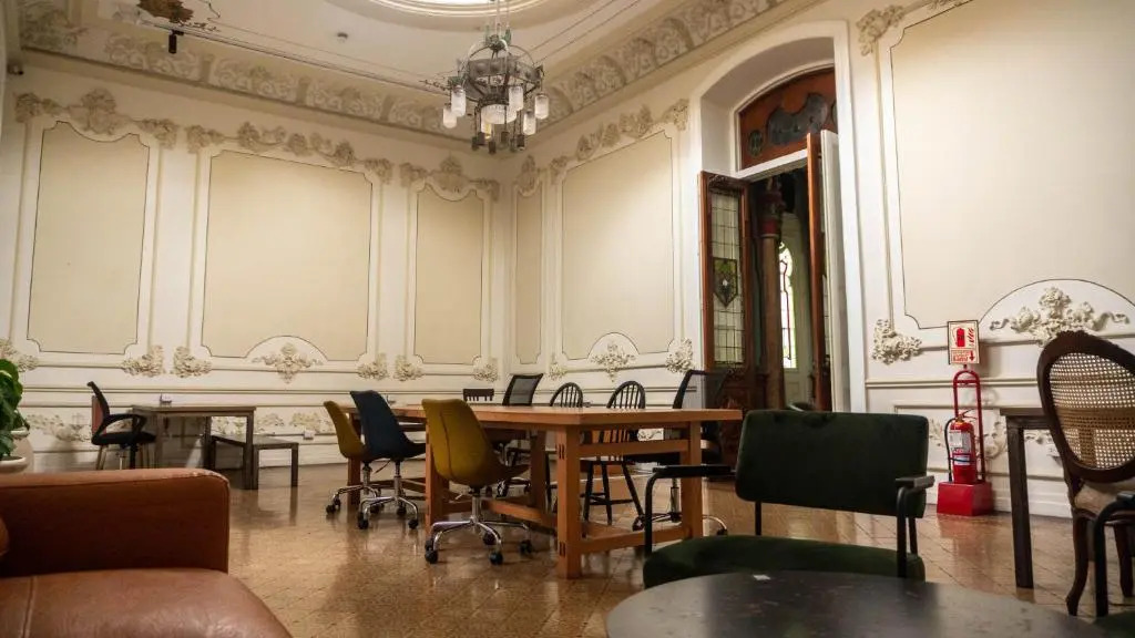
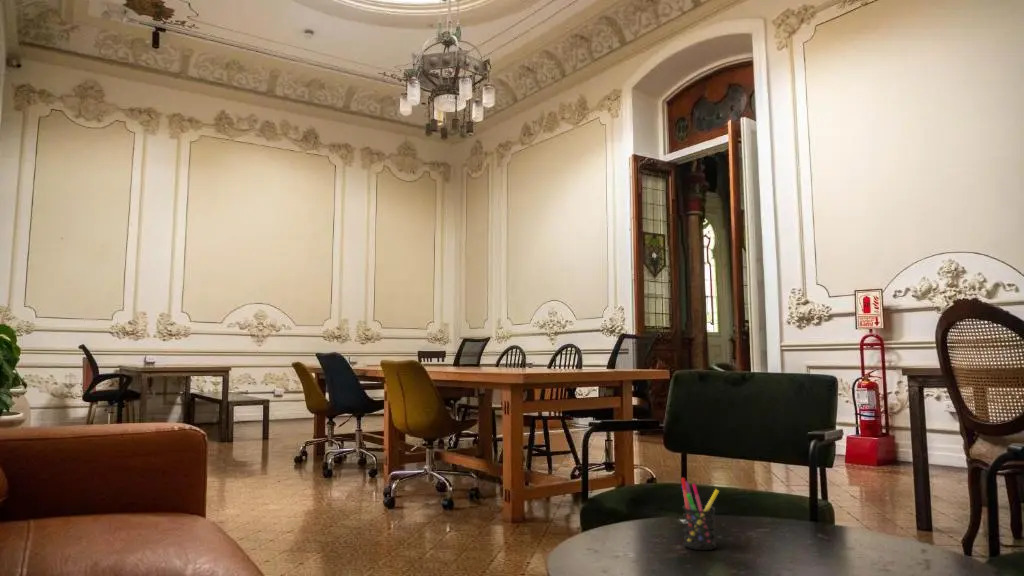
+ pen holder (695, 512)
